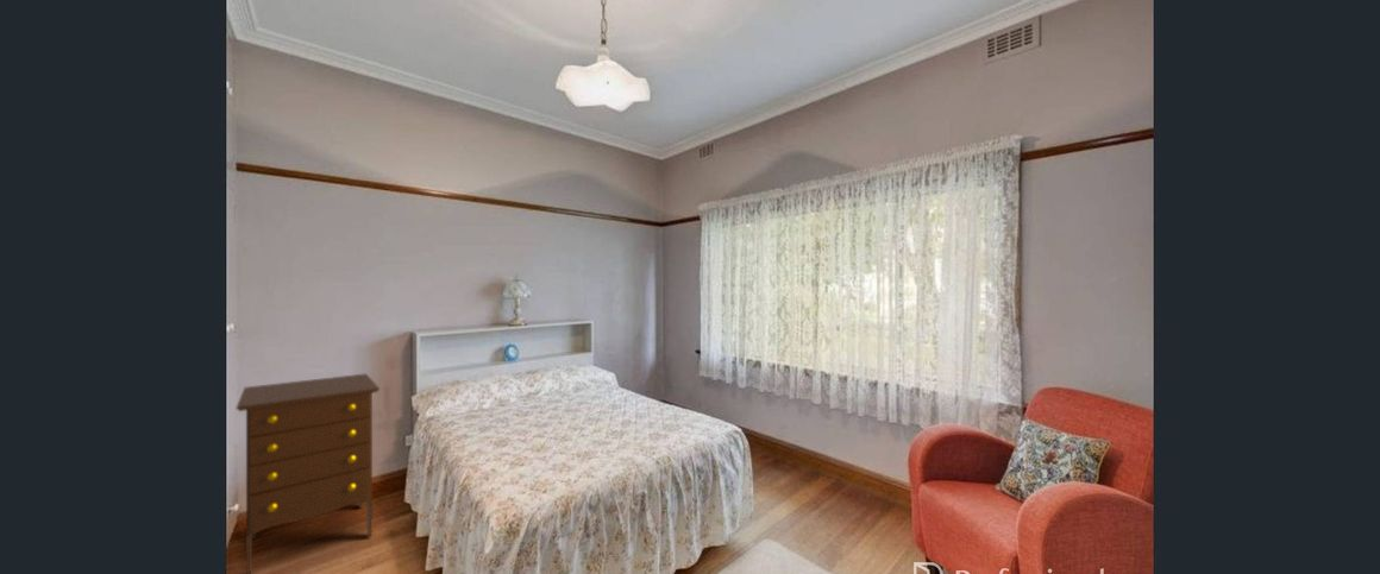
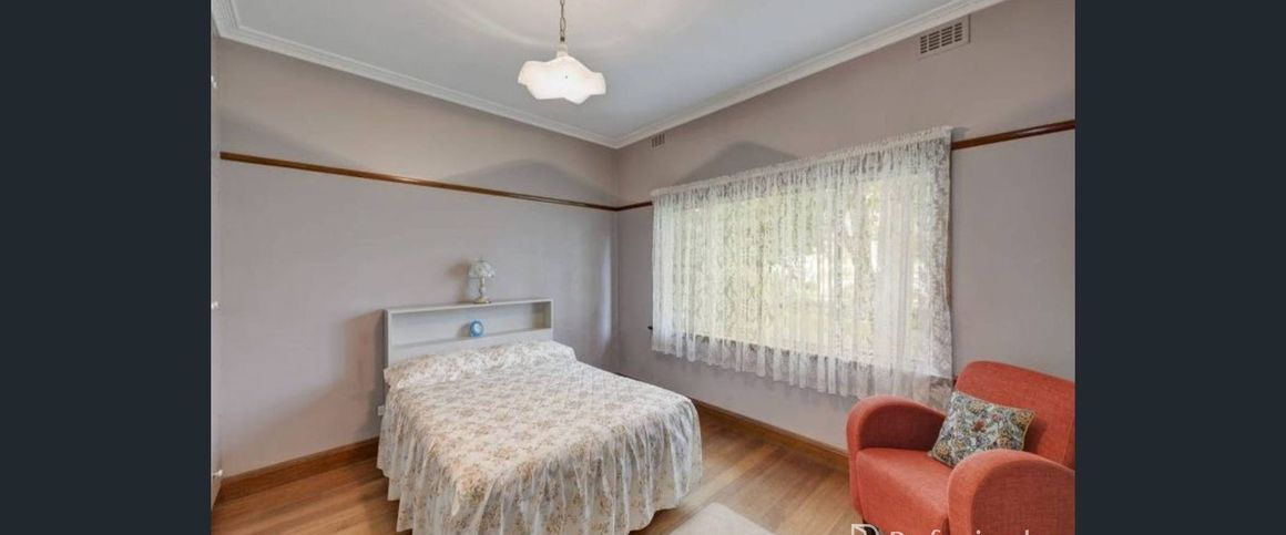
- dresser (312, 462)
